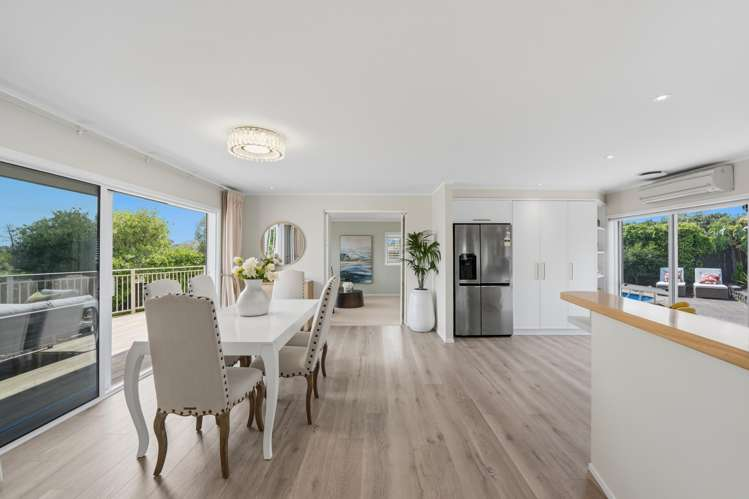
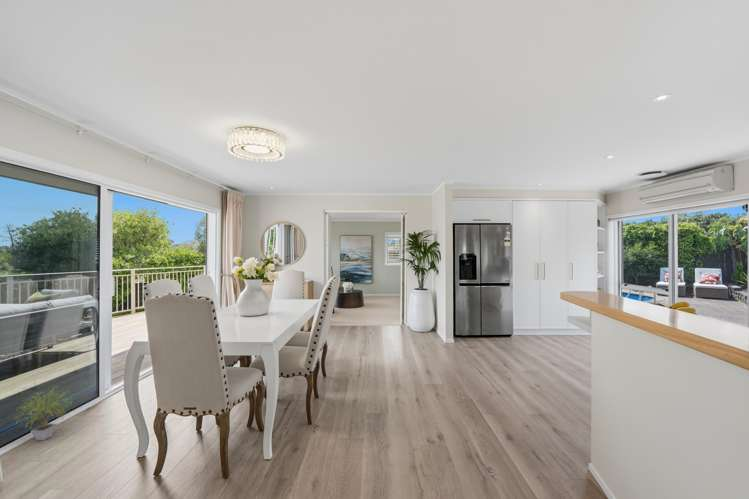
+ potted plant (44, 411)
